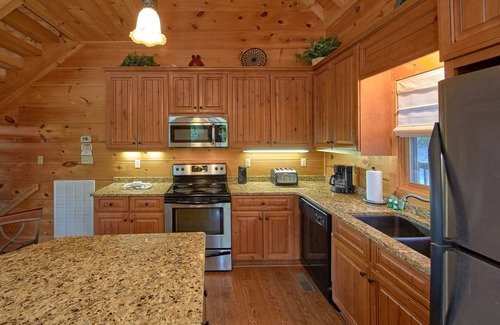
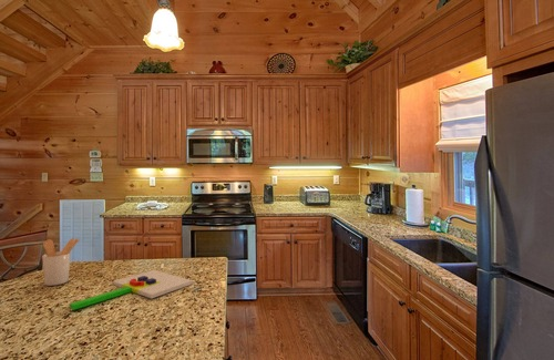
+ chopping board (129, 288)
+ utensil holder (62, 259)
